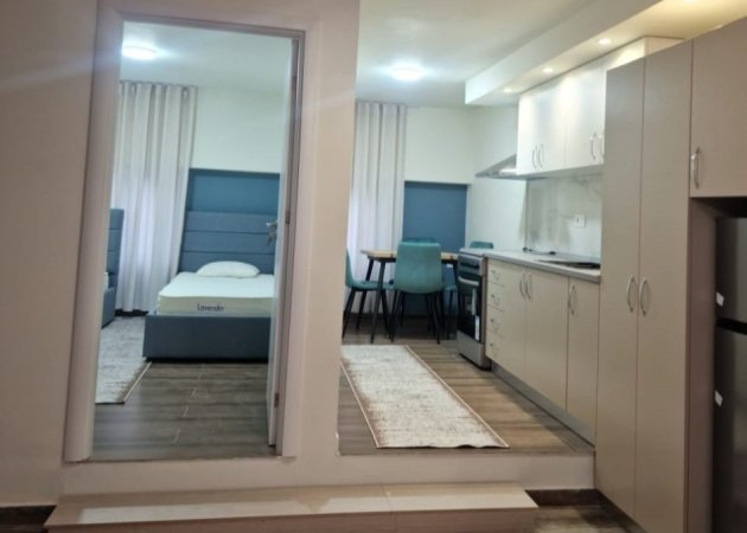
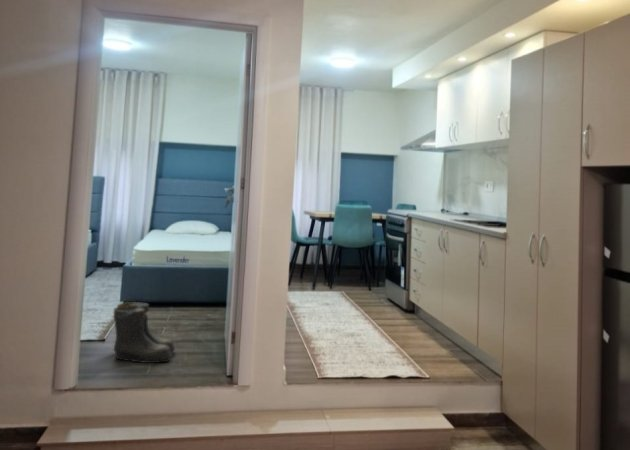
+ boots (145, 330)
